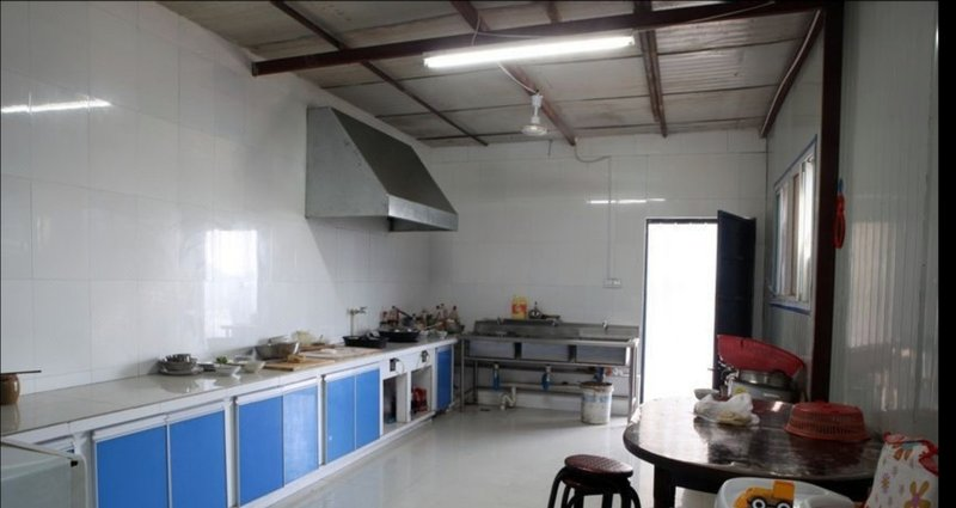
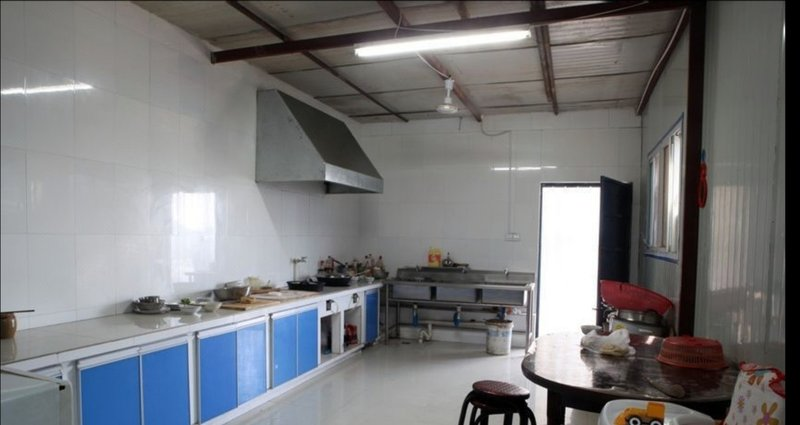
+ spoon (659, 385)
